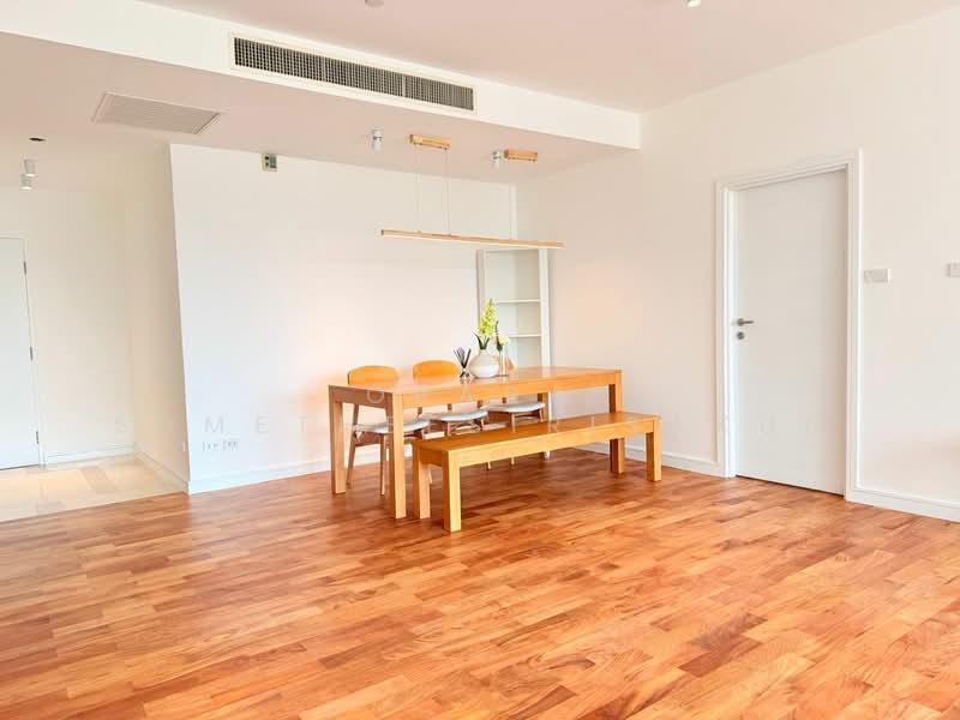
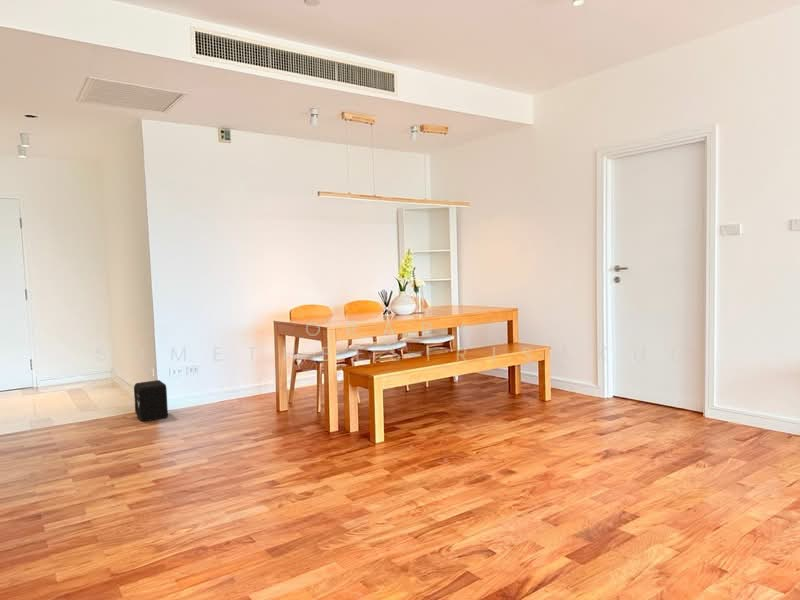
+ air purifier (150, 400)
